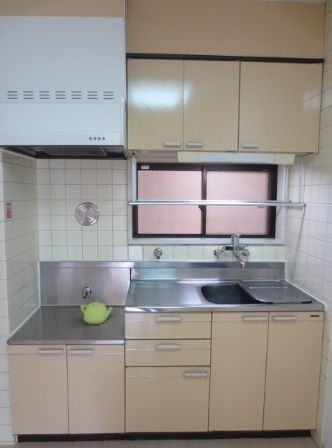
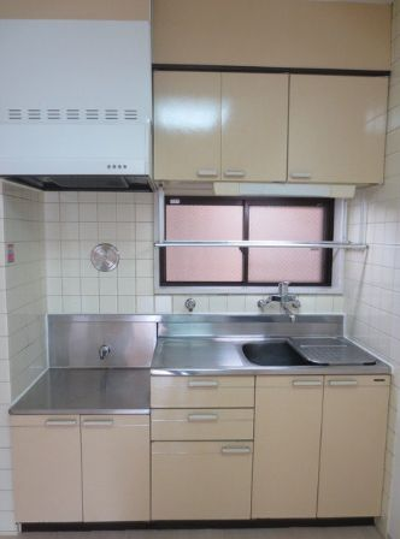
- teapot (96, 311)
